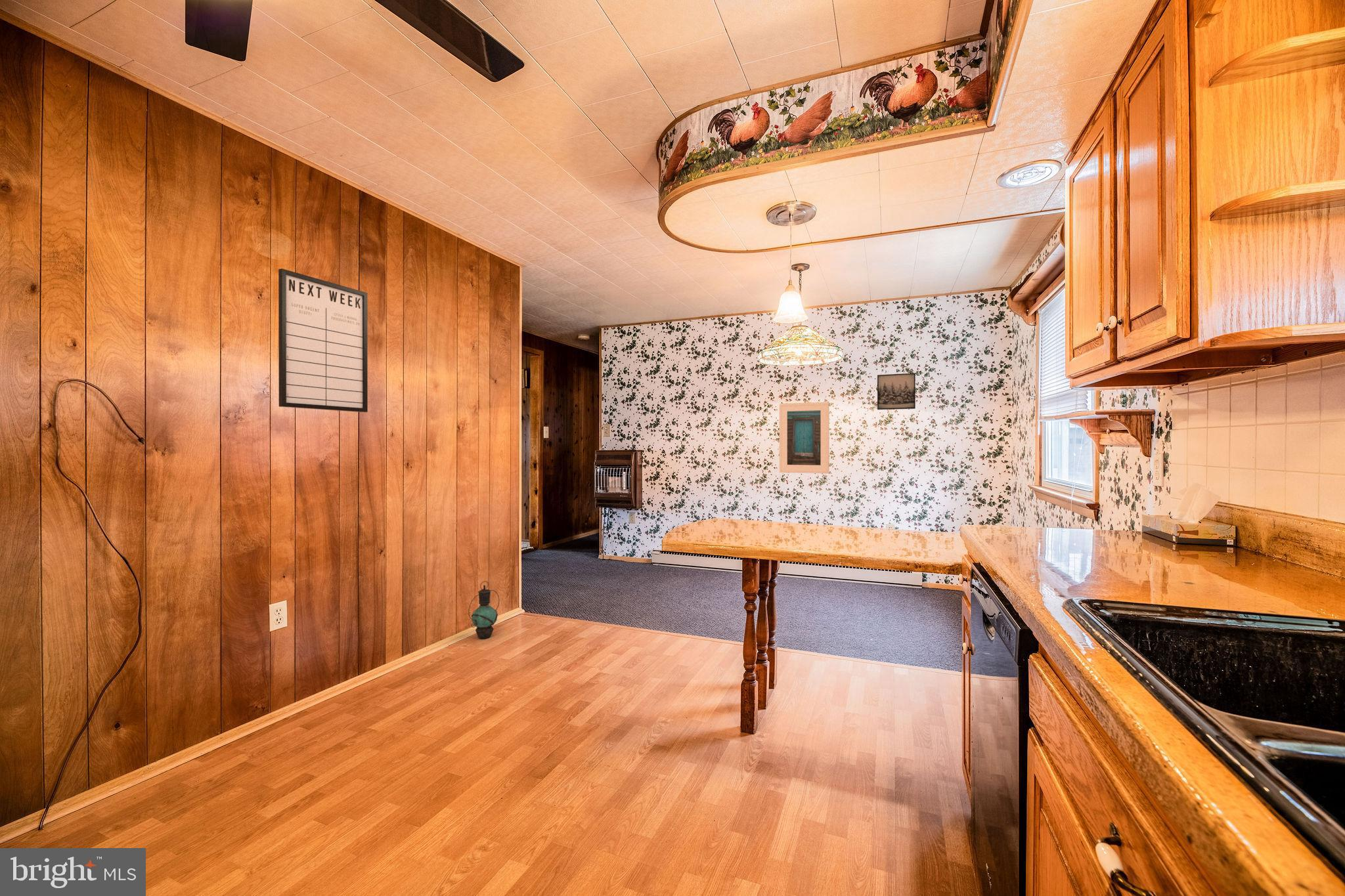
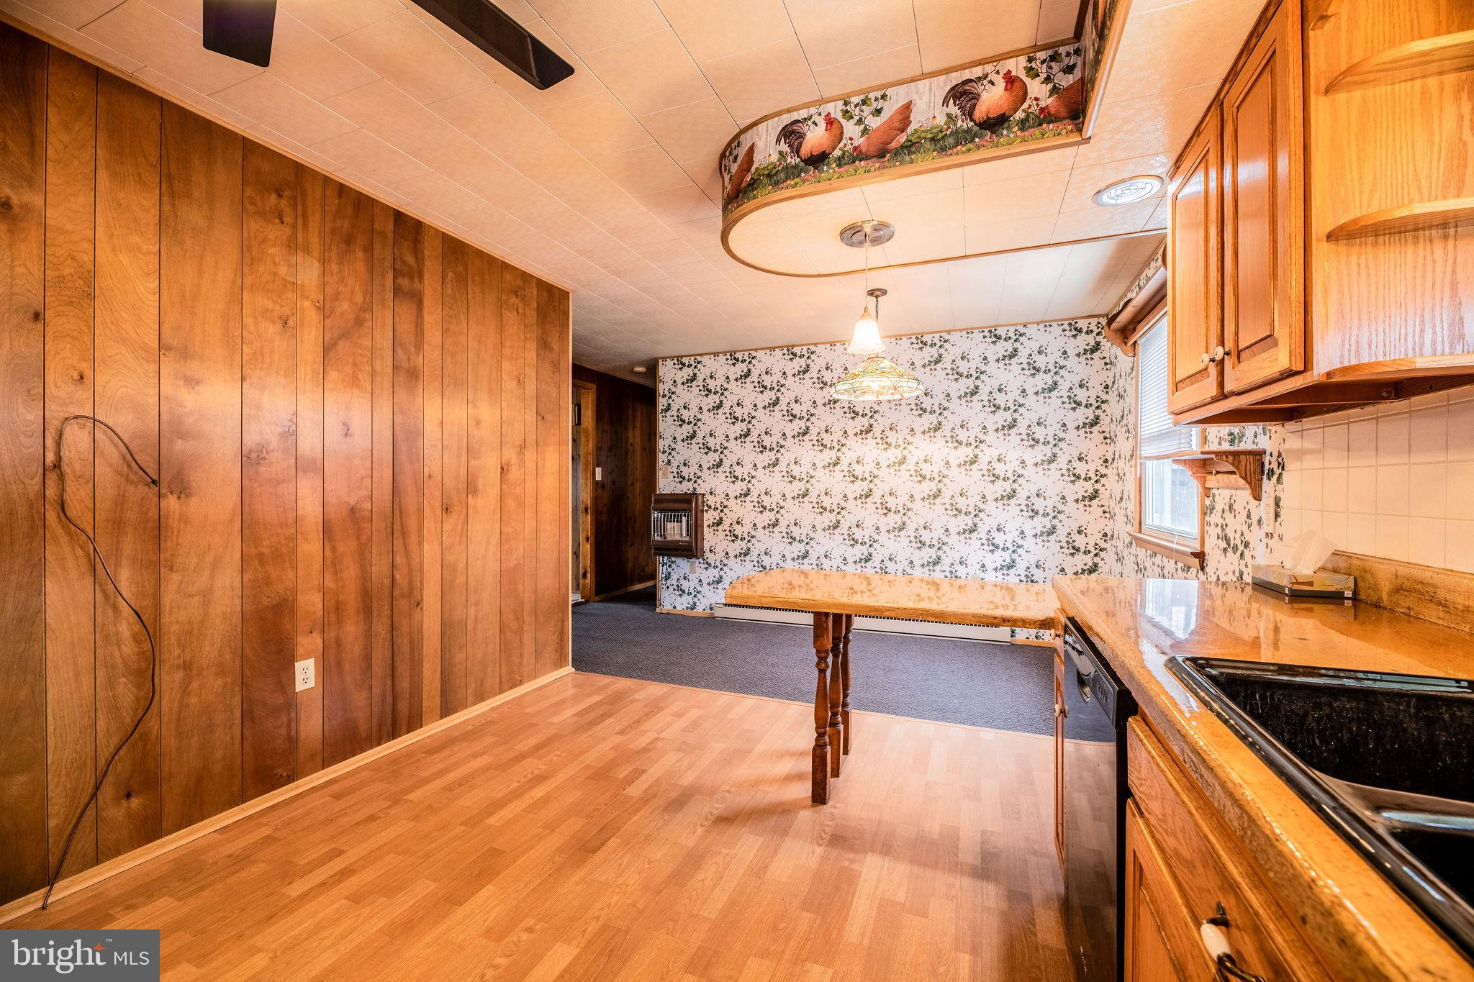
- lantern (484, 608)
- wall art (896, 391)
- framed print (803, 438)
- writing board (326, 345)
